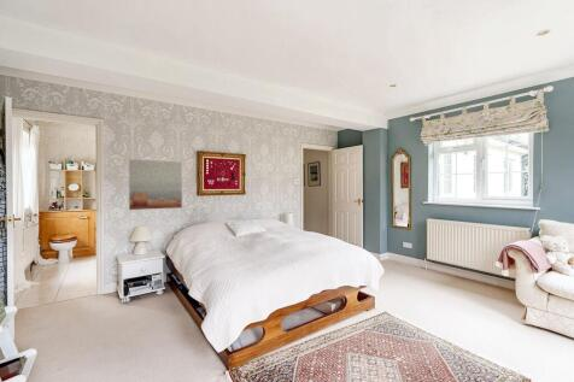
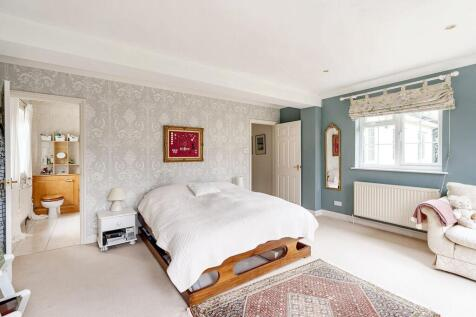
- wall art (156, 184)
